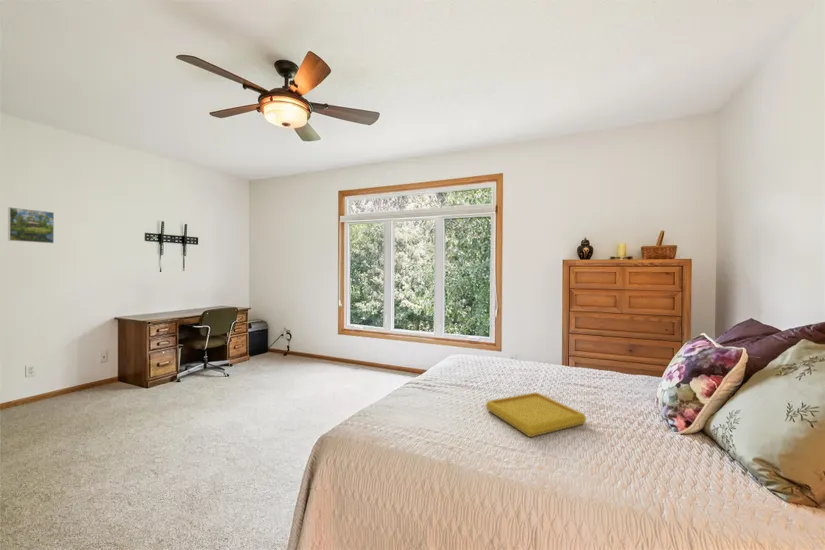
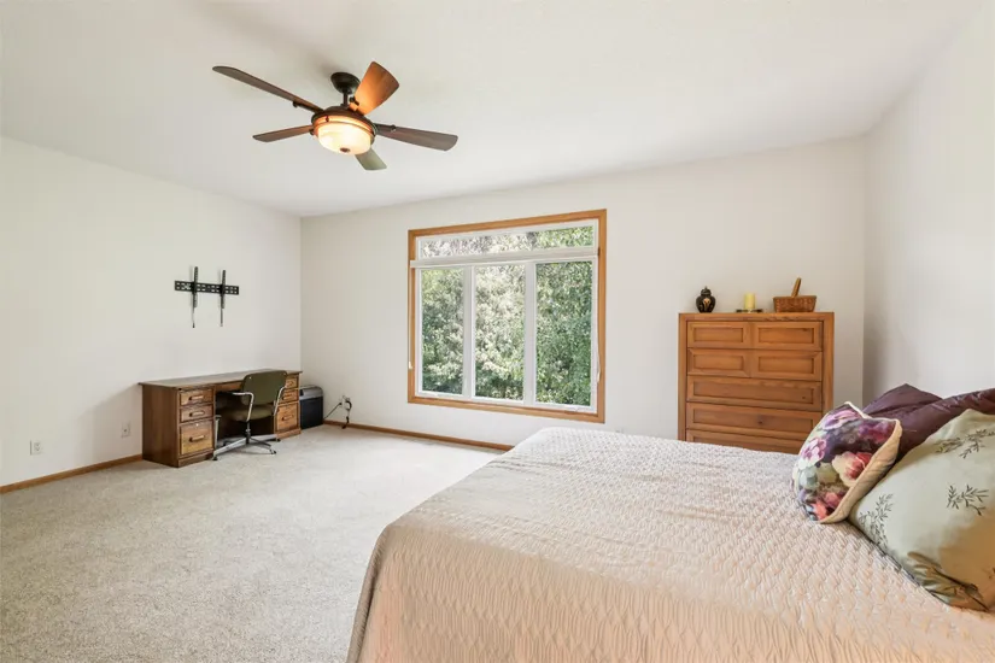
- serving tray (533, 411)
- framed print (31, 226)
